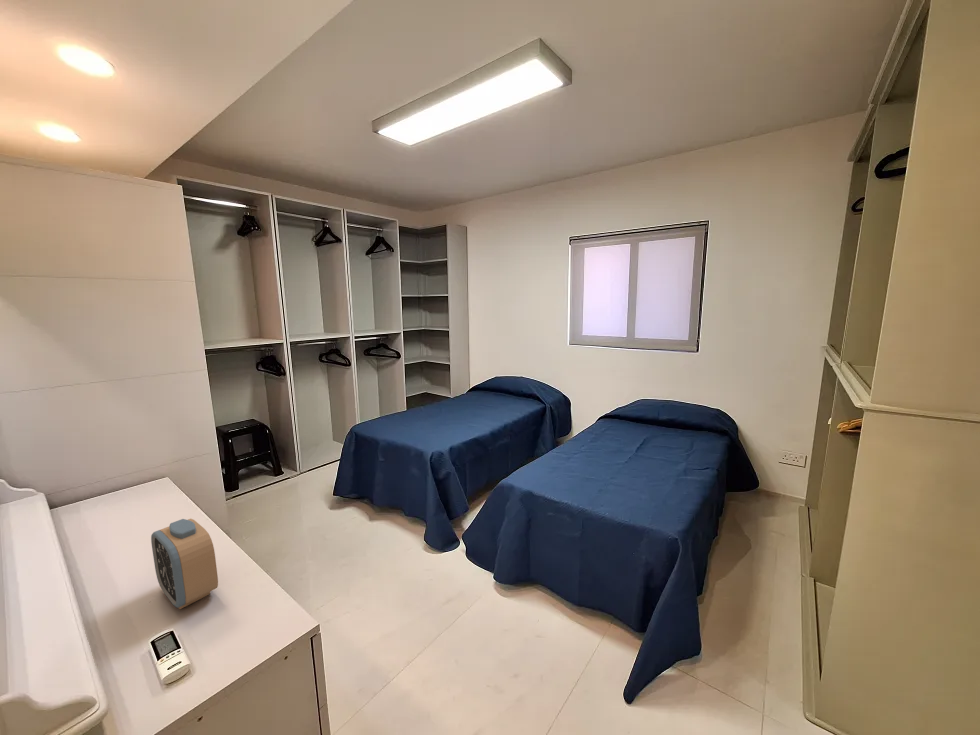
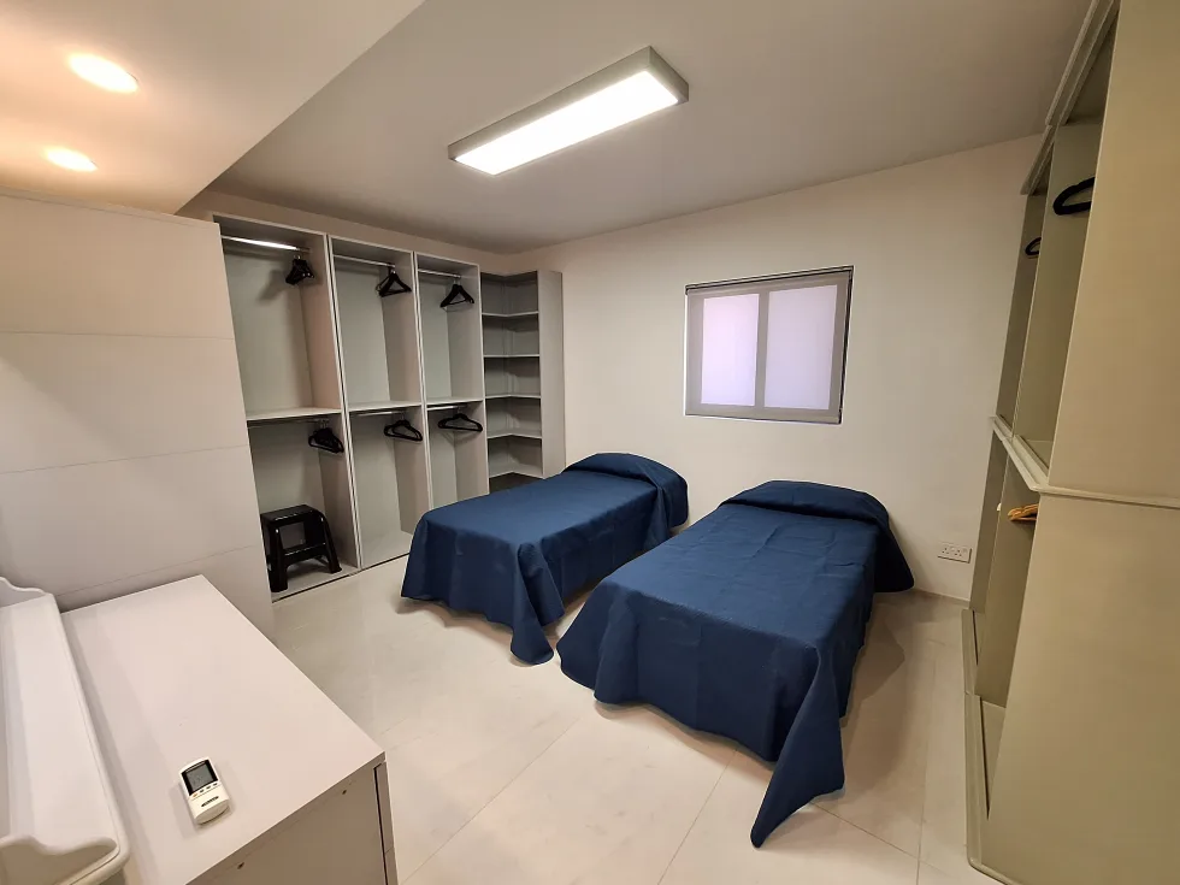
- alarm clock (183, 560)
